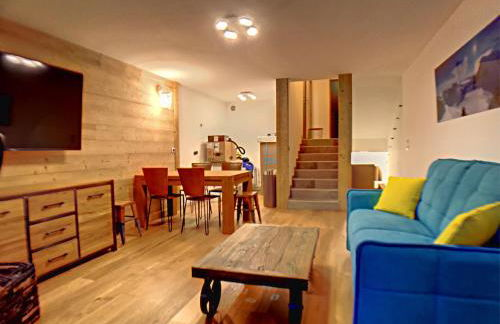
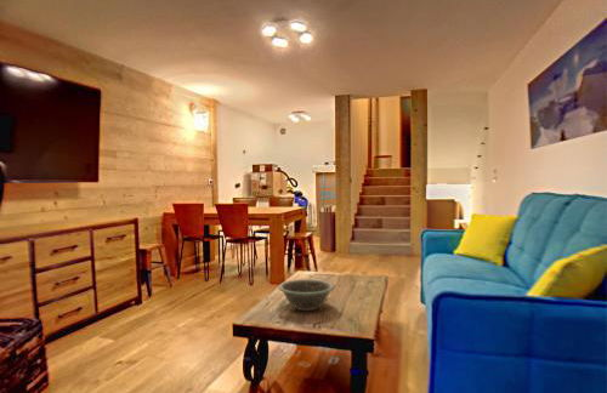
+ decorative bowl (306, 296)
